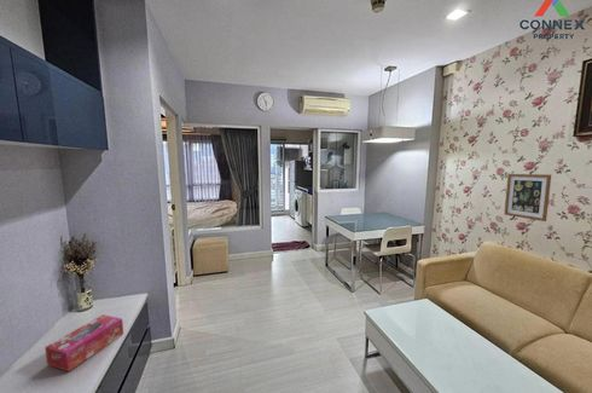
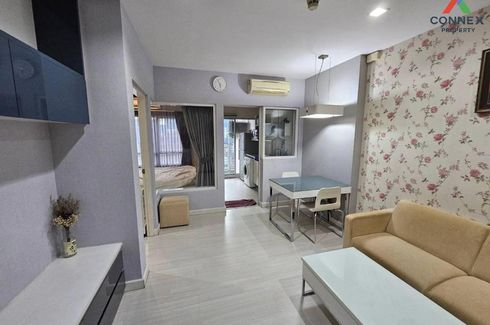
- wall art (526, 196)
- tissue box (87, 340)
